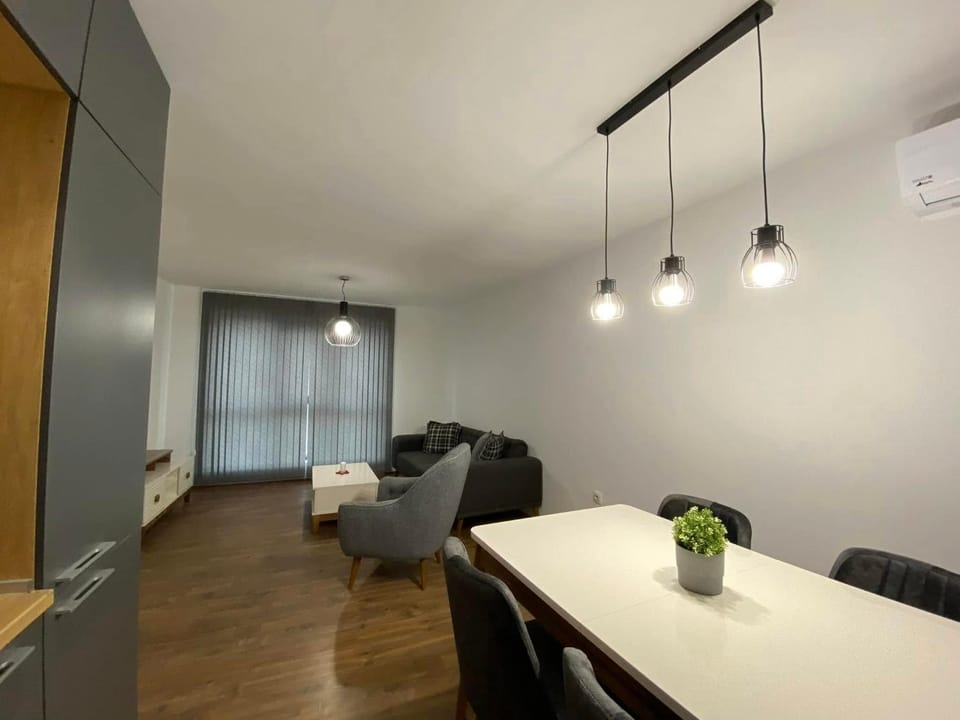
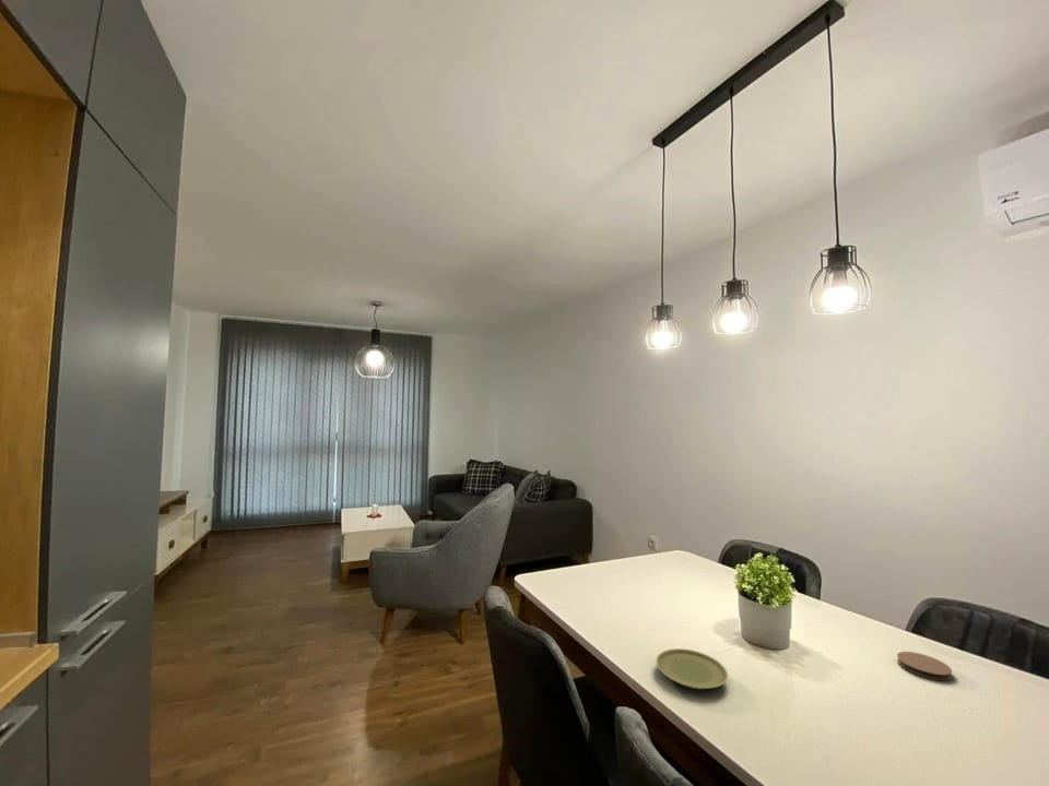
+ plate (691, 670)
+ coaster (923, 665)
